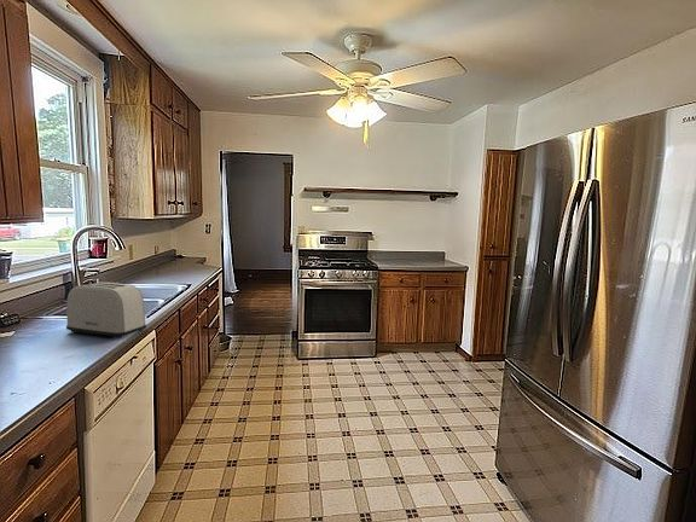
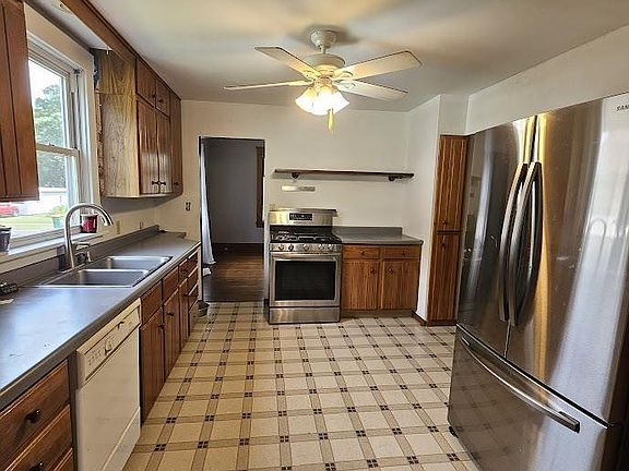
- toaster (104, 307)
